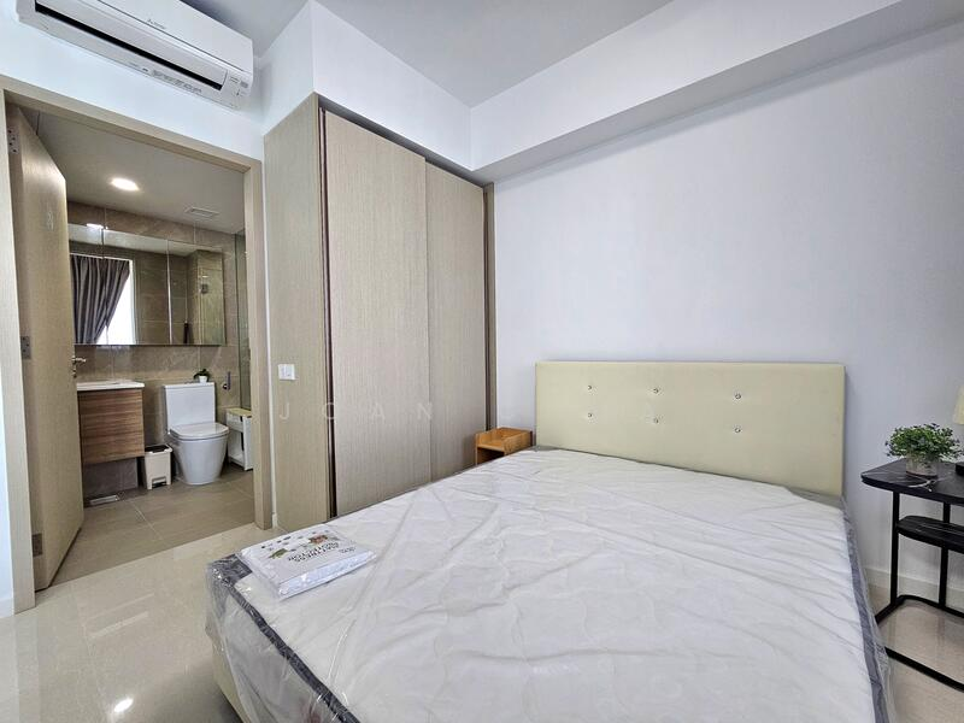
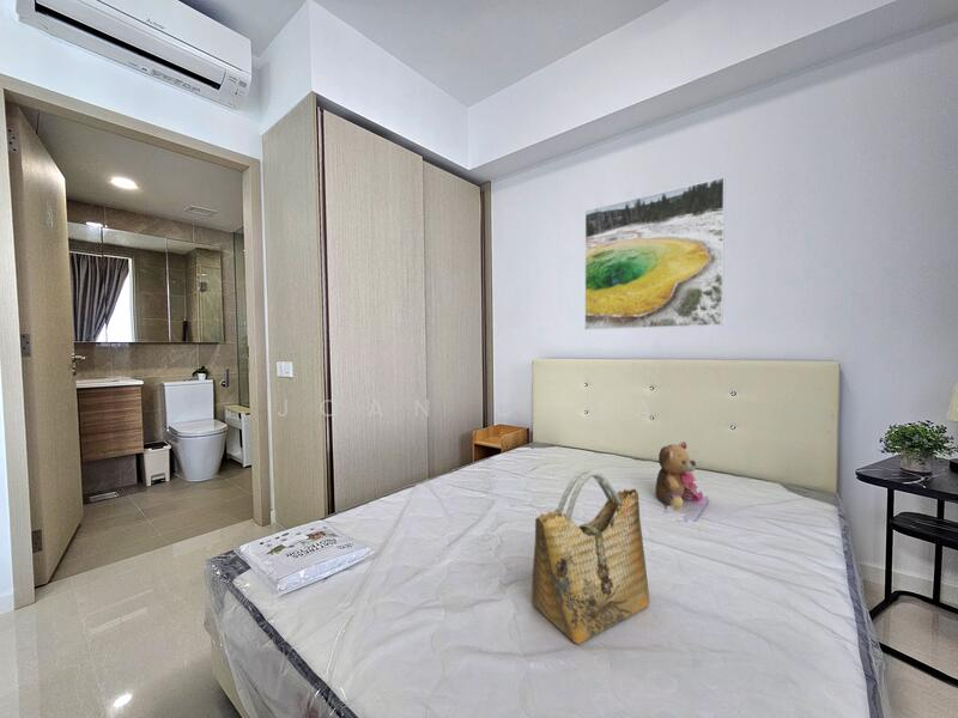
+ grocery bag (590, 537)
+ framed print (647, 262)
+ teddy bear (683, 475)
